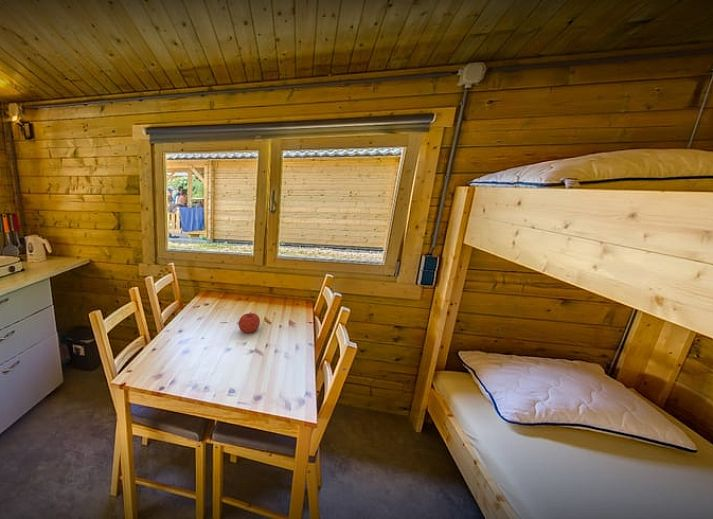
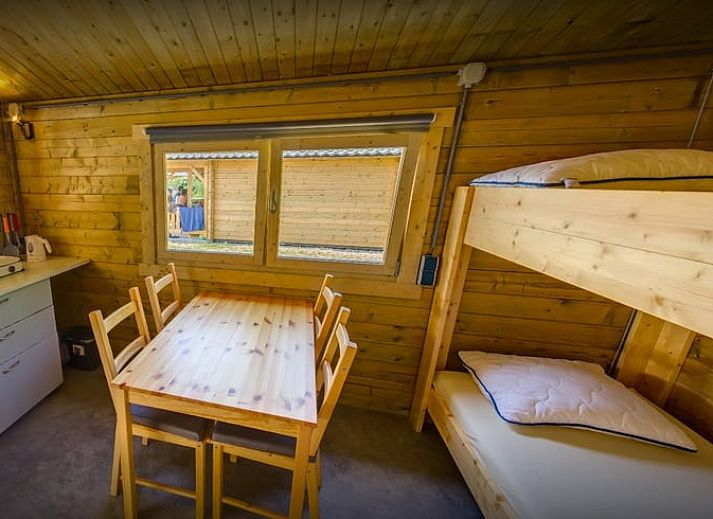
- fruit (249, 321)
